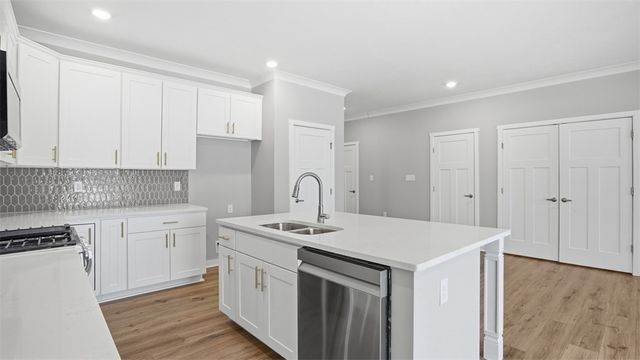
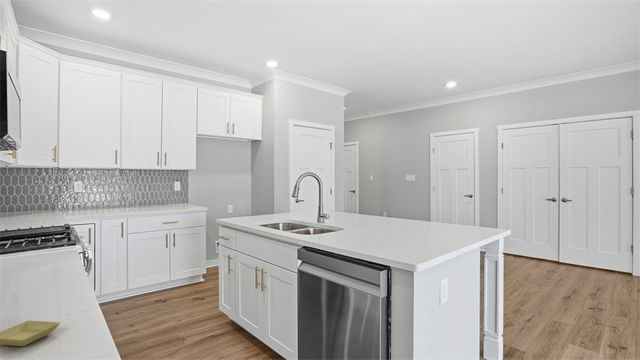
+ saucer (25, 334)
